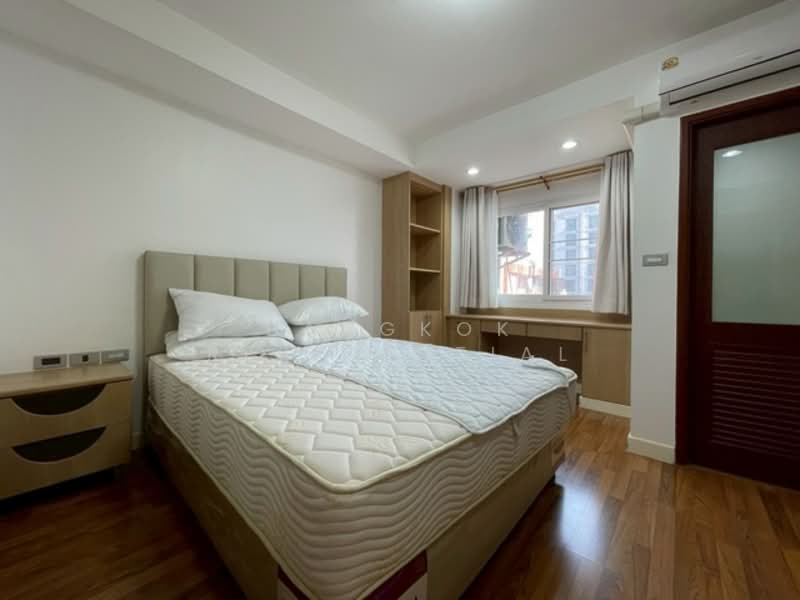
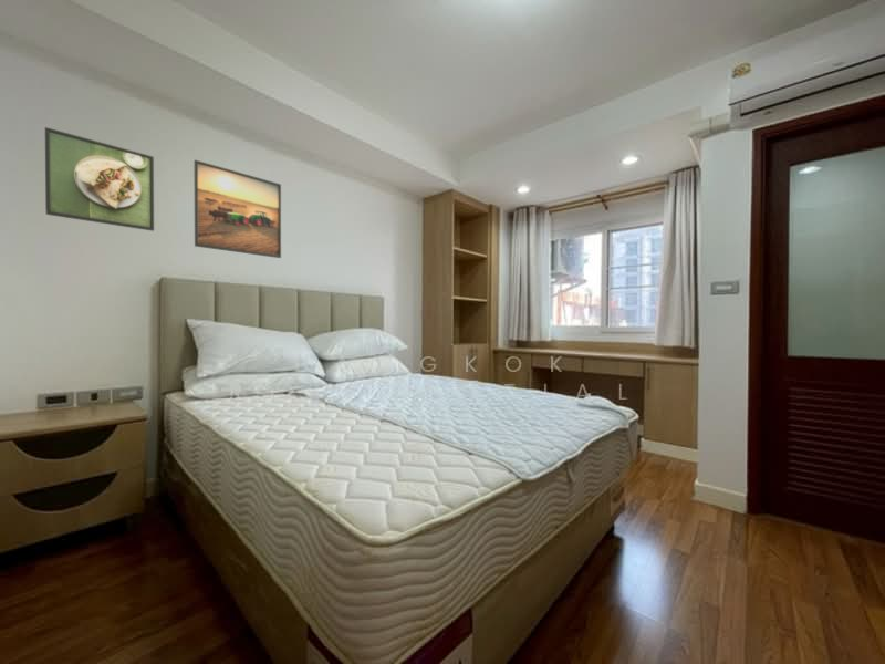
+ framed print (240, 212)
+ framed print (103, 183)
